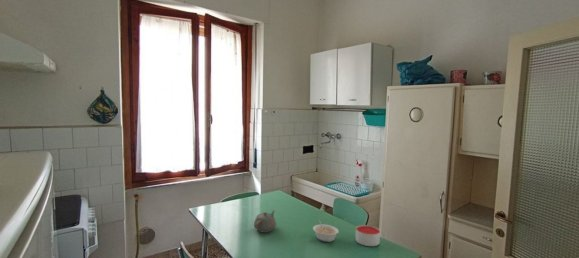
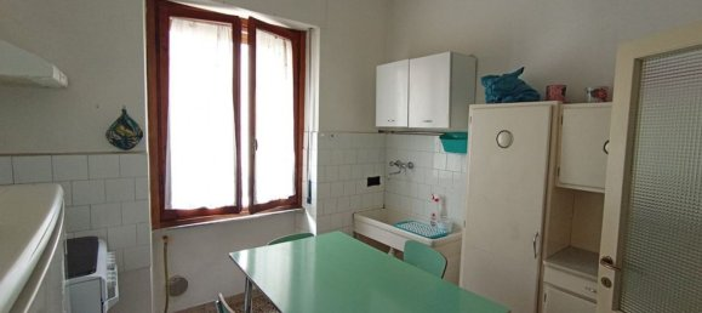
- teapot (265, 220)
- legume (324, 232)
- candle (367, 234)
